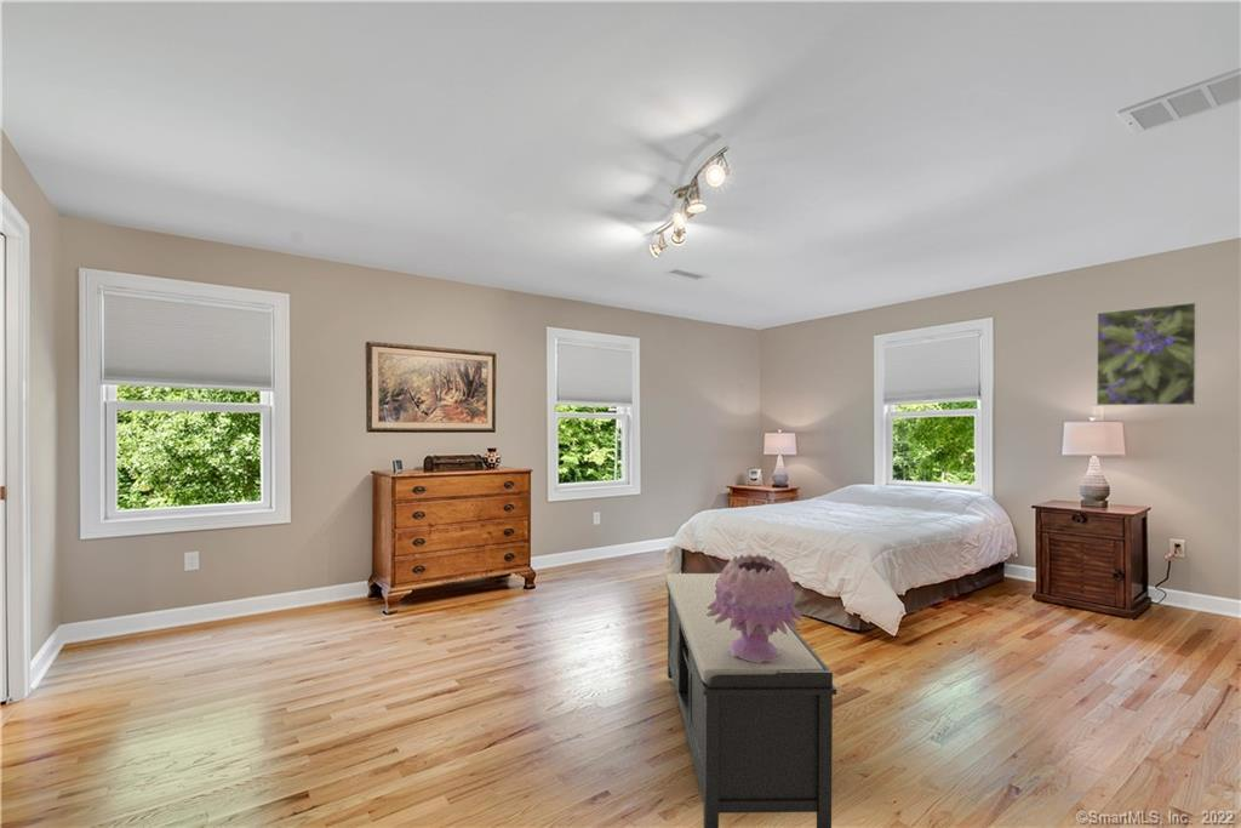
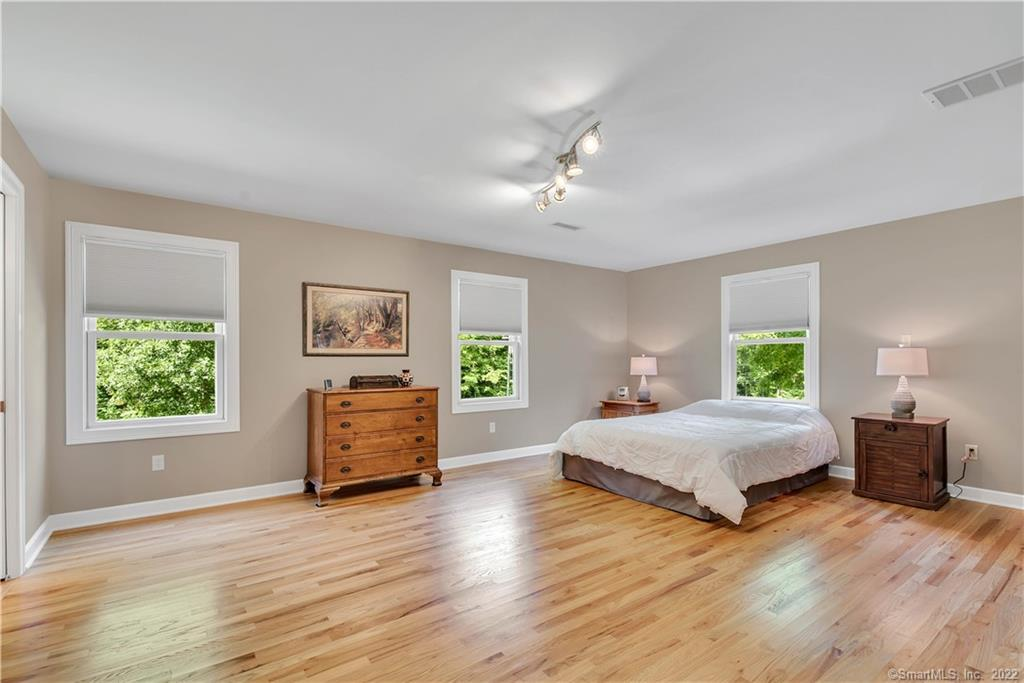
- bench (730, 673)
- decorative vase (754, 605)
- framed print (1144, 356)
